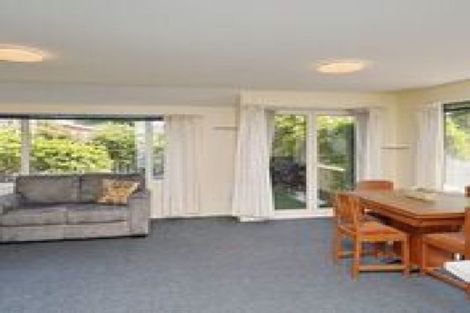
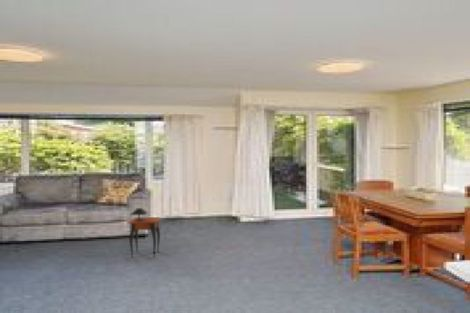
+ side table (145, 229)
